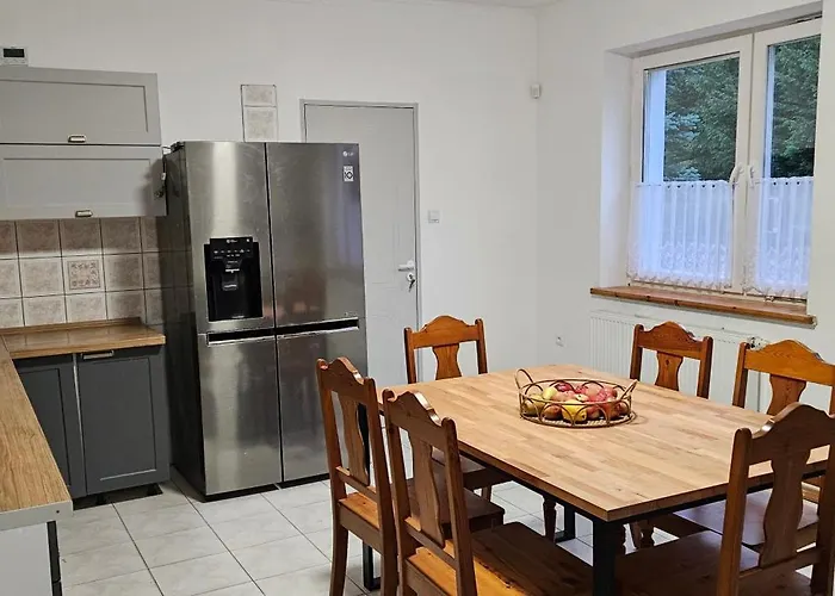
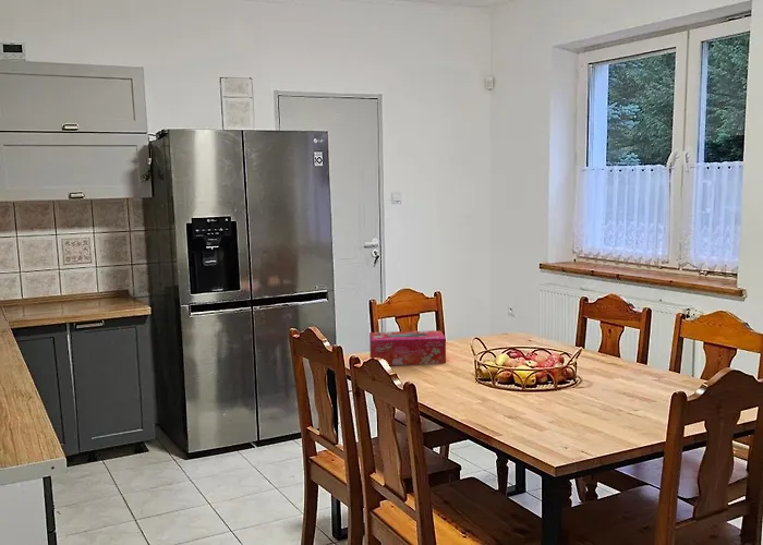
+ tissue box (407, 347)
